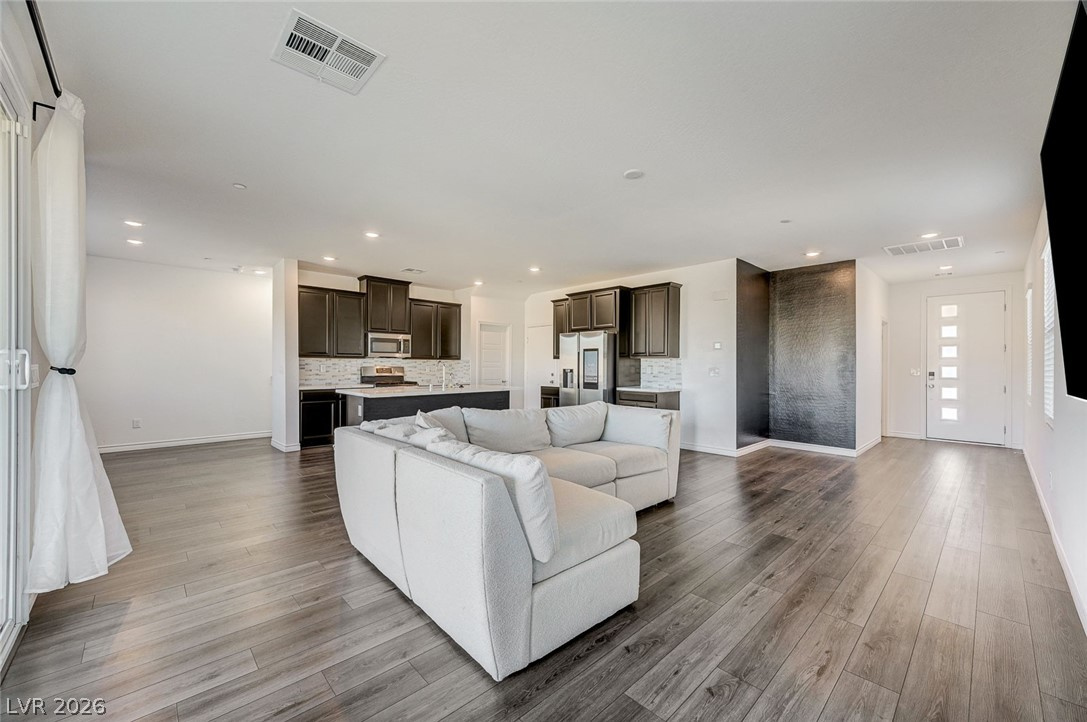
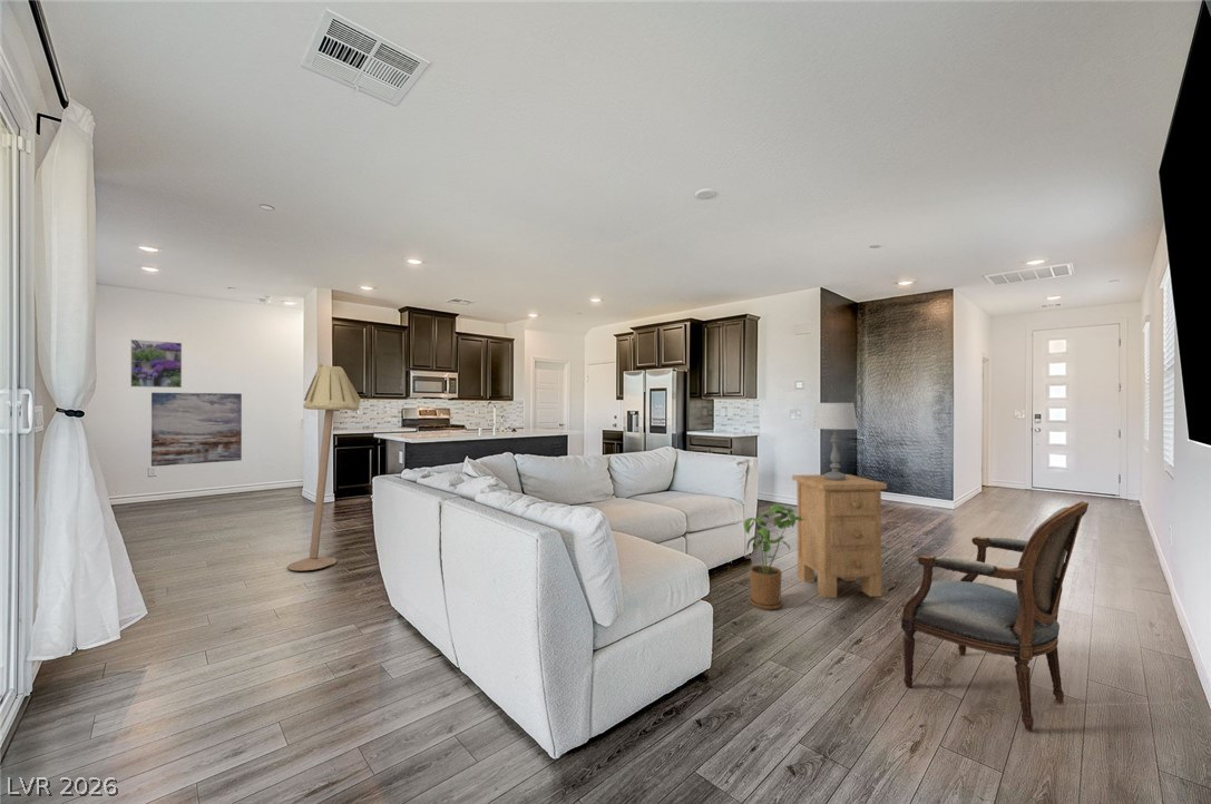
+ floor lamp (325, 462)
+ nightstand (839, 533)
+ house plant (765, 556)
+ armchair (994, 592)
+ wall art (198, 428)
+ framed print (156, 364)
+ table lamp (834, 440)
